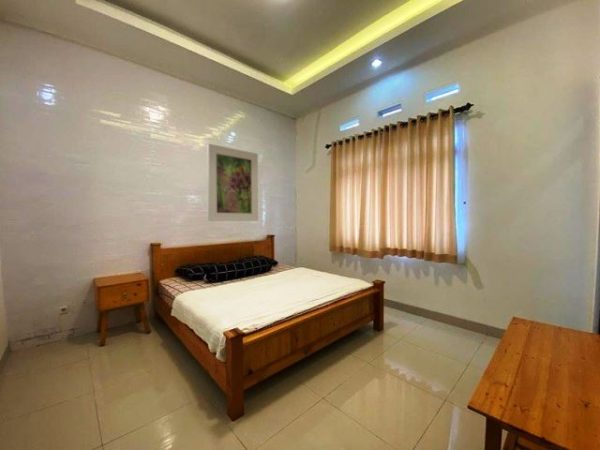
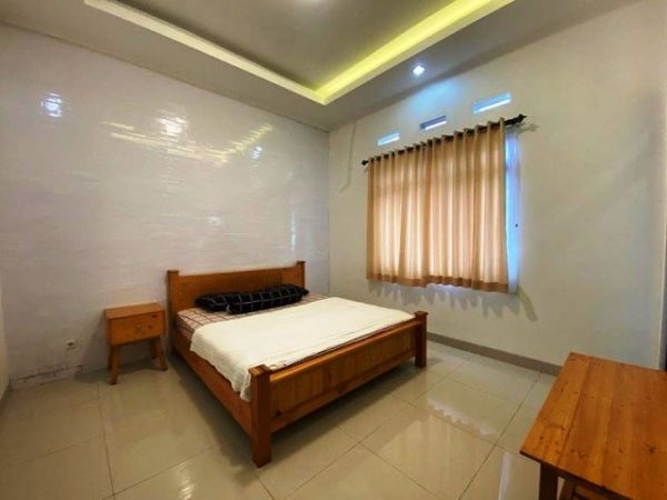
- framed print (234, 185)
